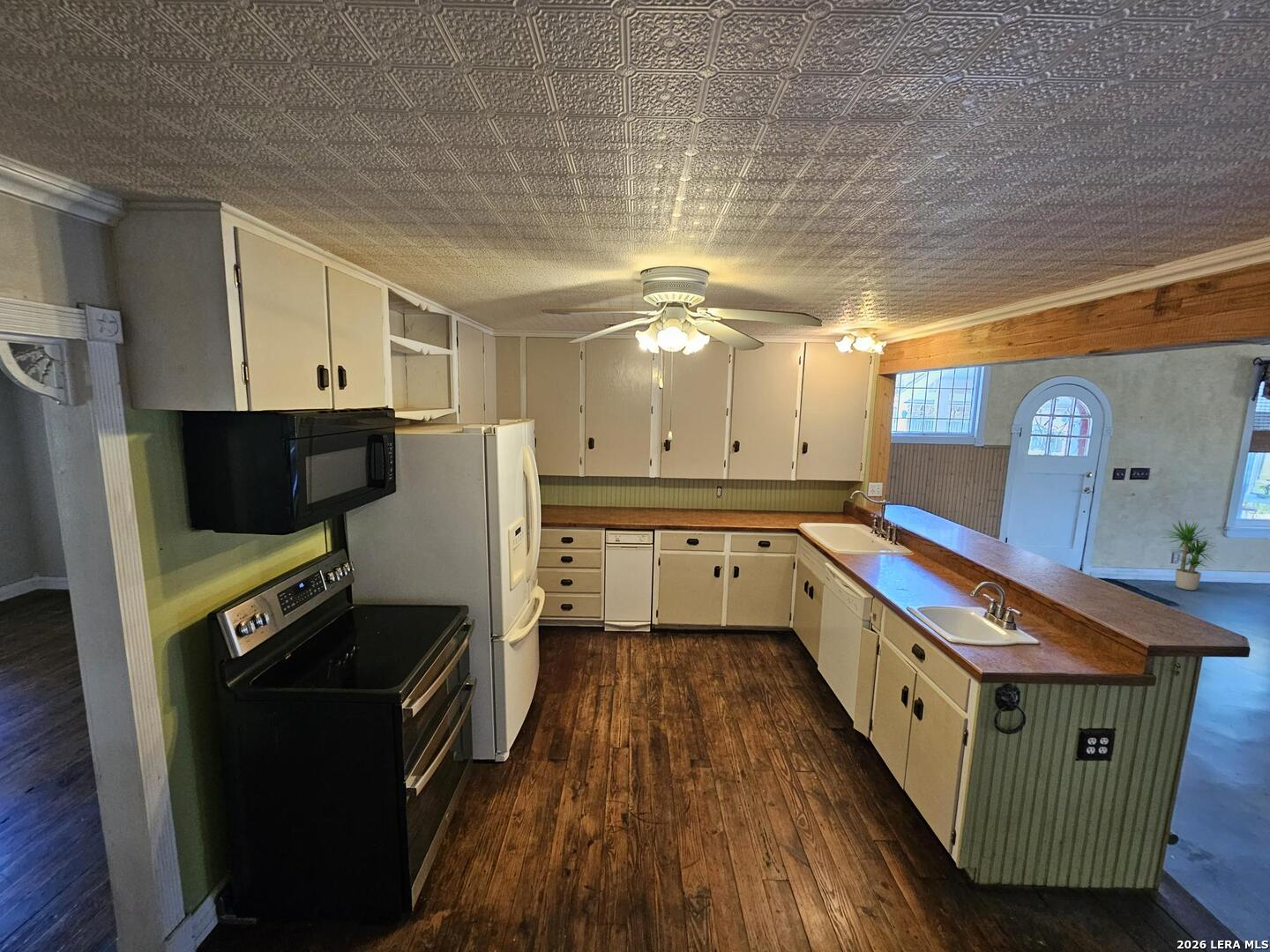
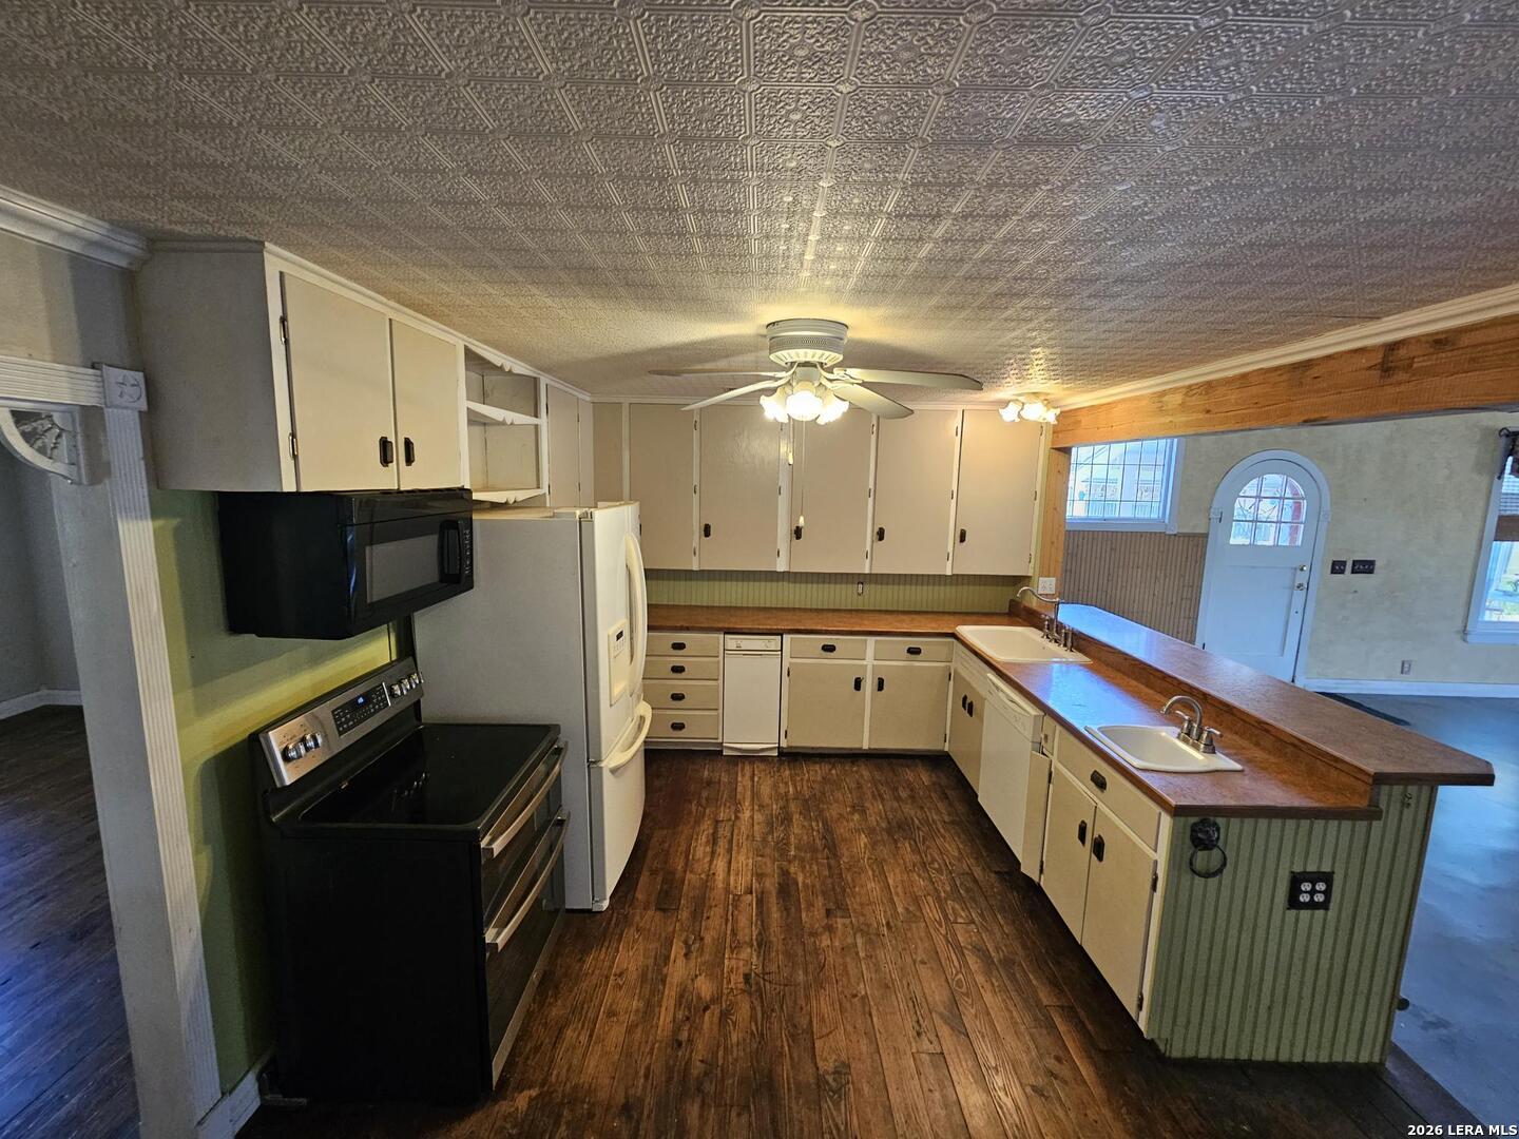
- potted plant (1188, 554)
